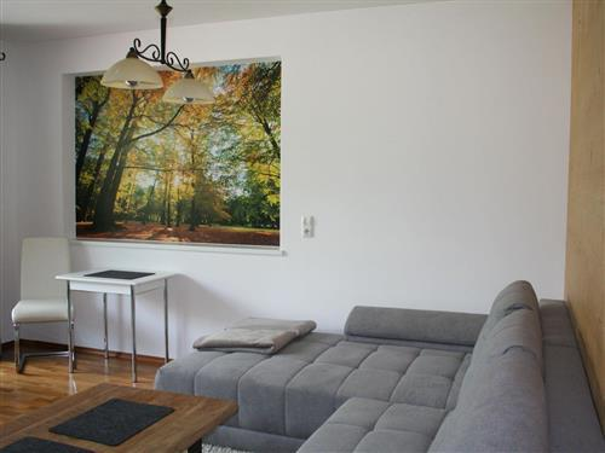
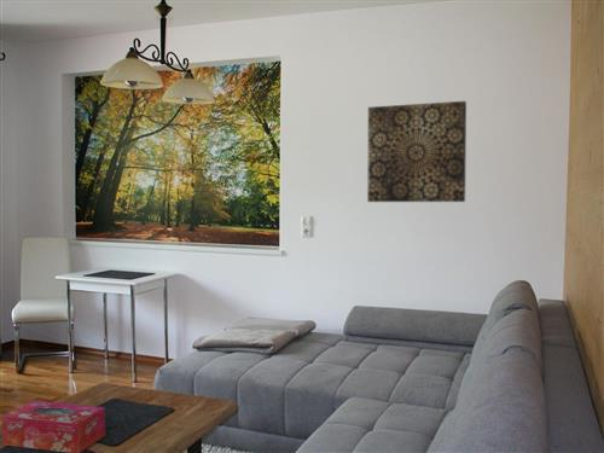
+ wall art (416, 152)
+ tissue box (54, 425)
